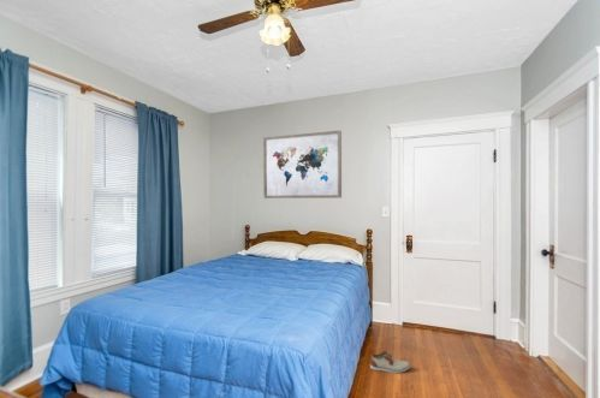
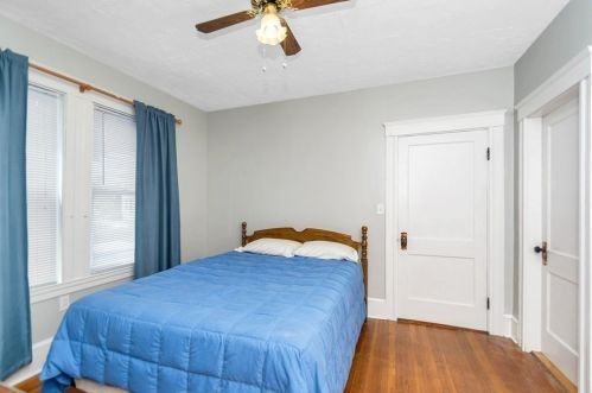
- wall art (299, 166)
- shoe (390, 361)
